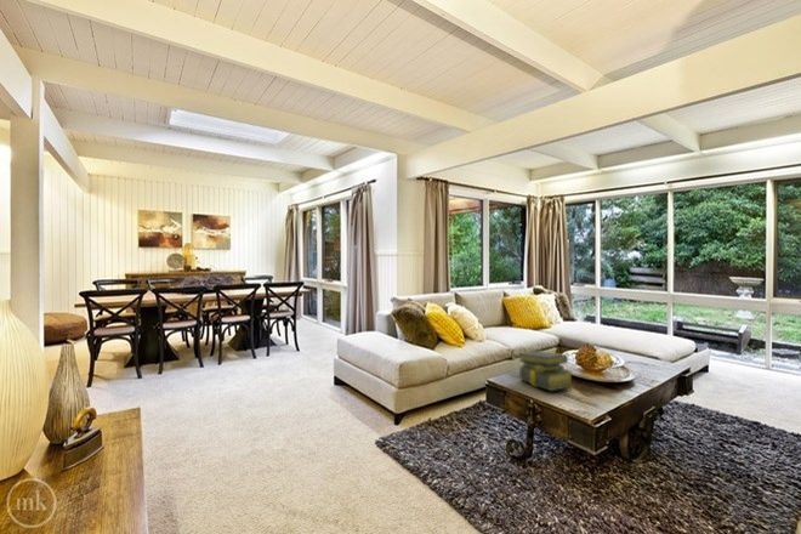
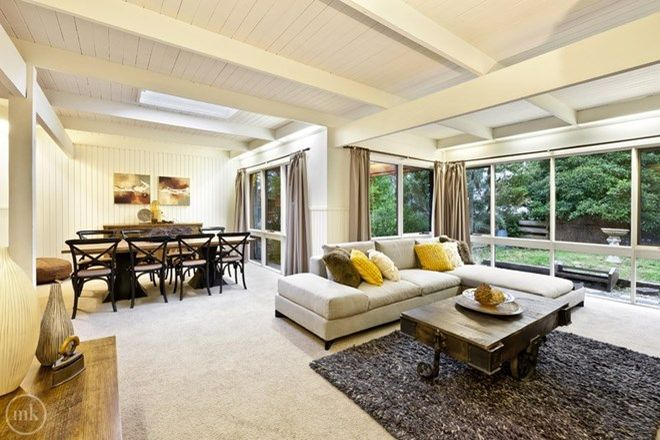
- stack of books (542, 368)
